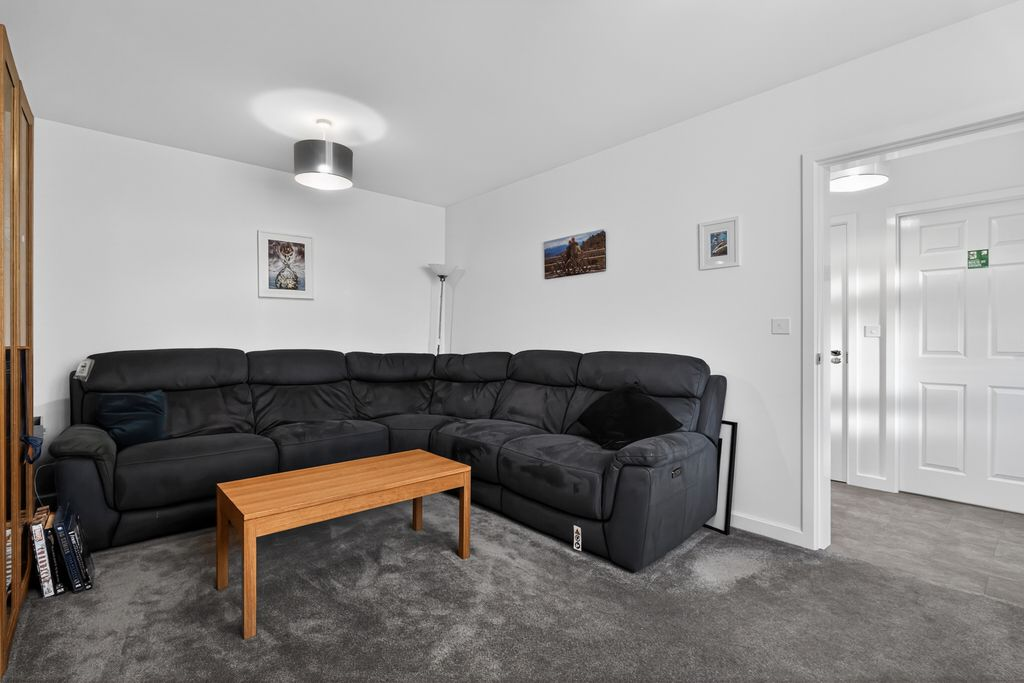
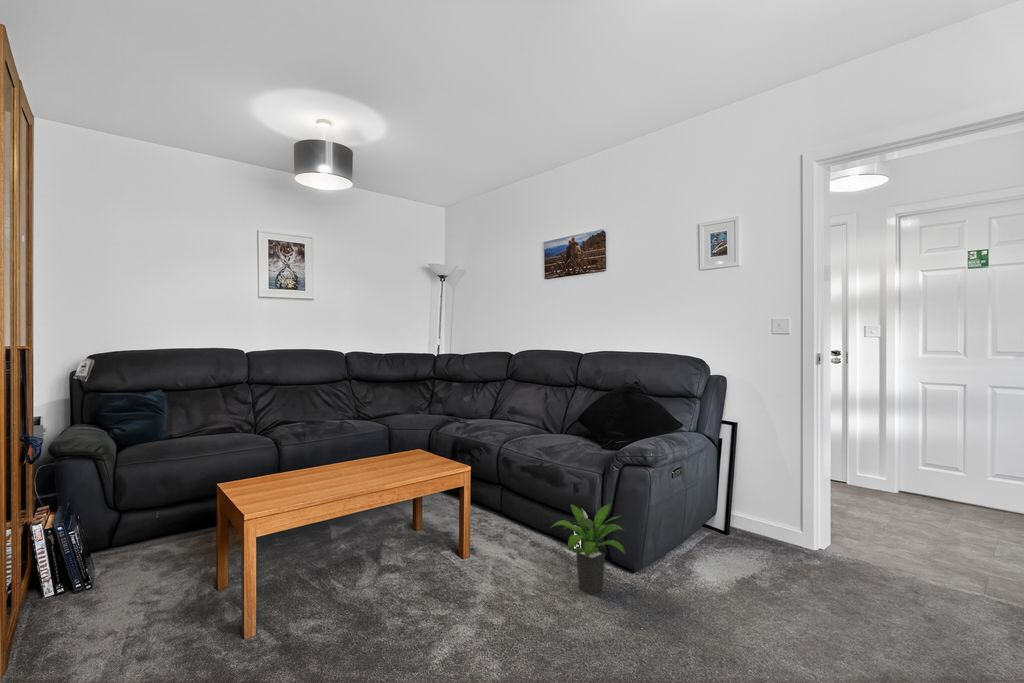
+ potted plant (589, 547)
